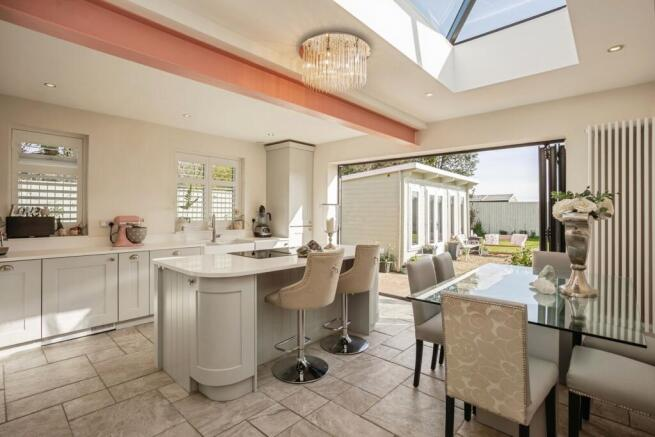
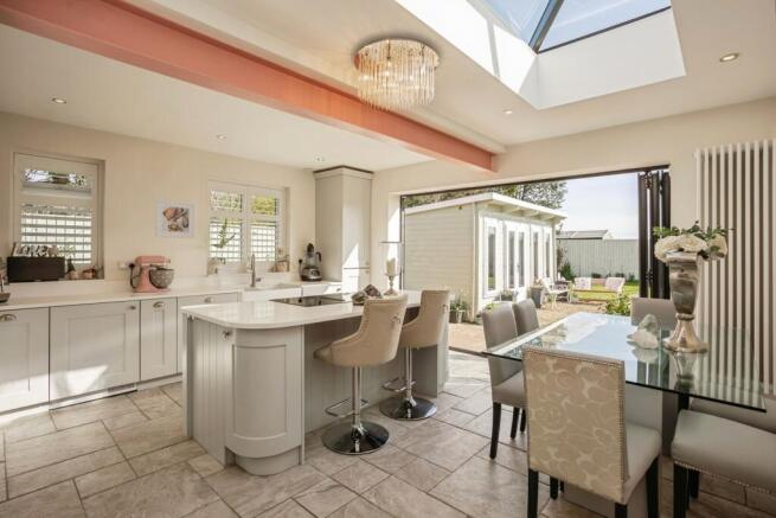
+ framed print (175, 219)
